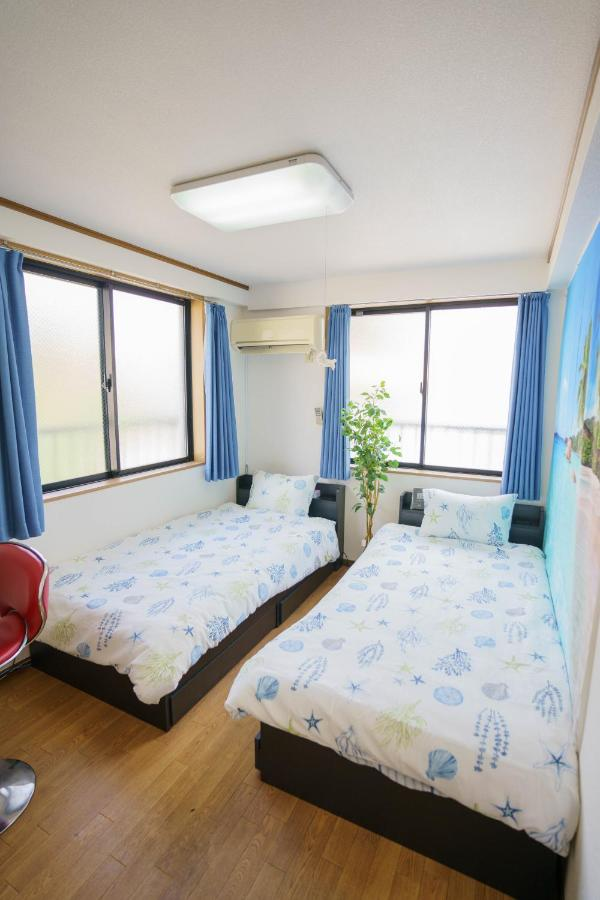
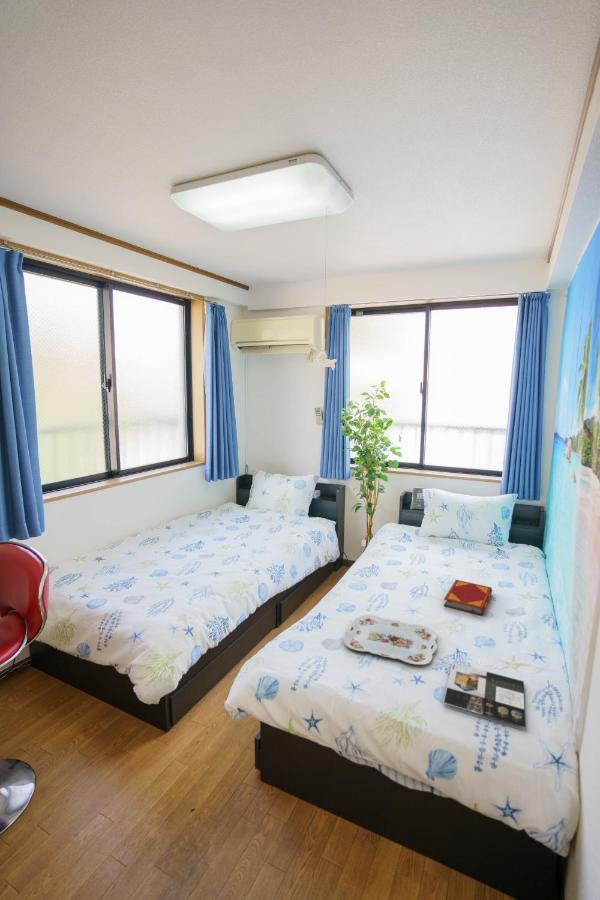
+ hardback book (468, 596)
+ magazine (485, 685)
+ serving tray (390, 638)
